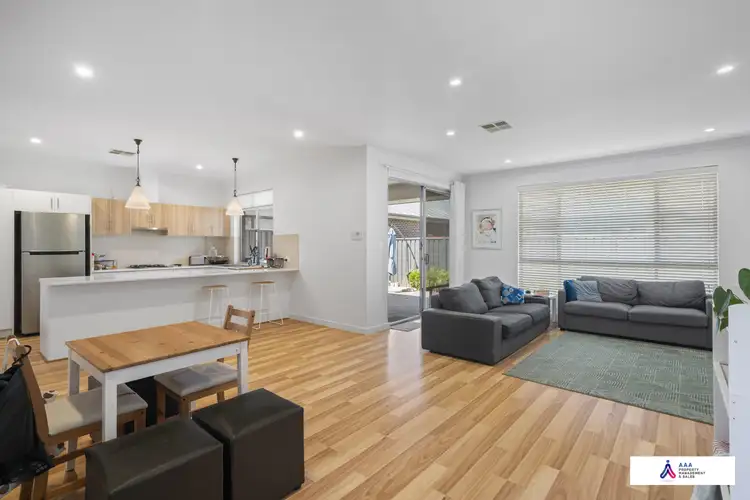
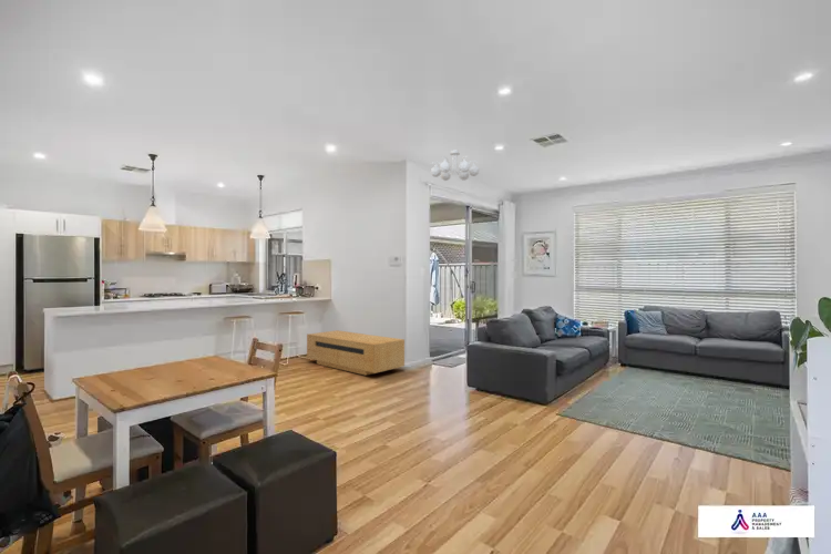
+ media console (353, 351)
+ ceiling light fixture (453, 163)
